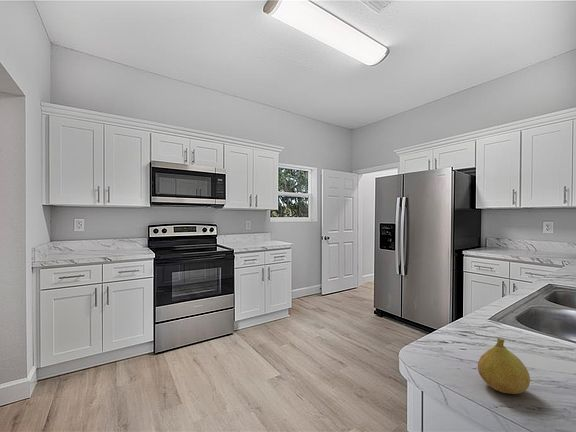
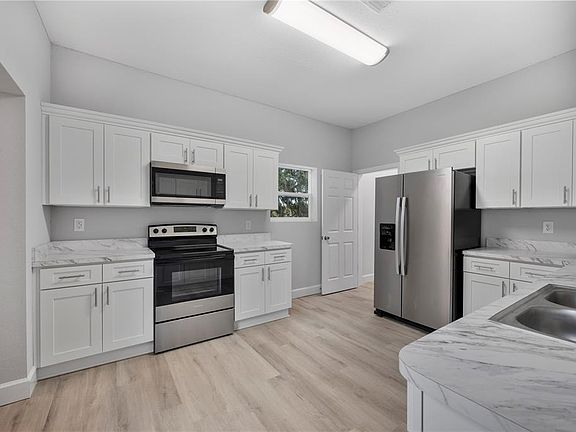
- fruit (502, 363)
